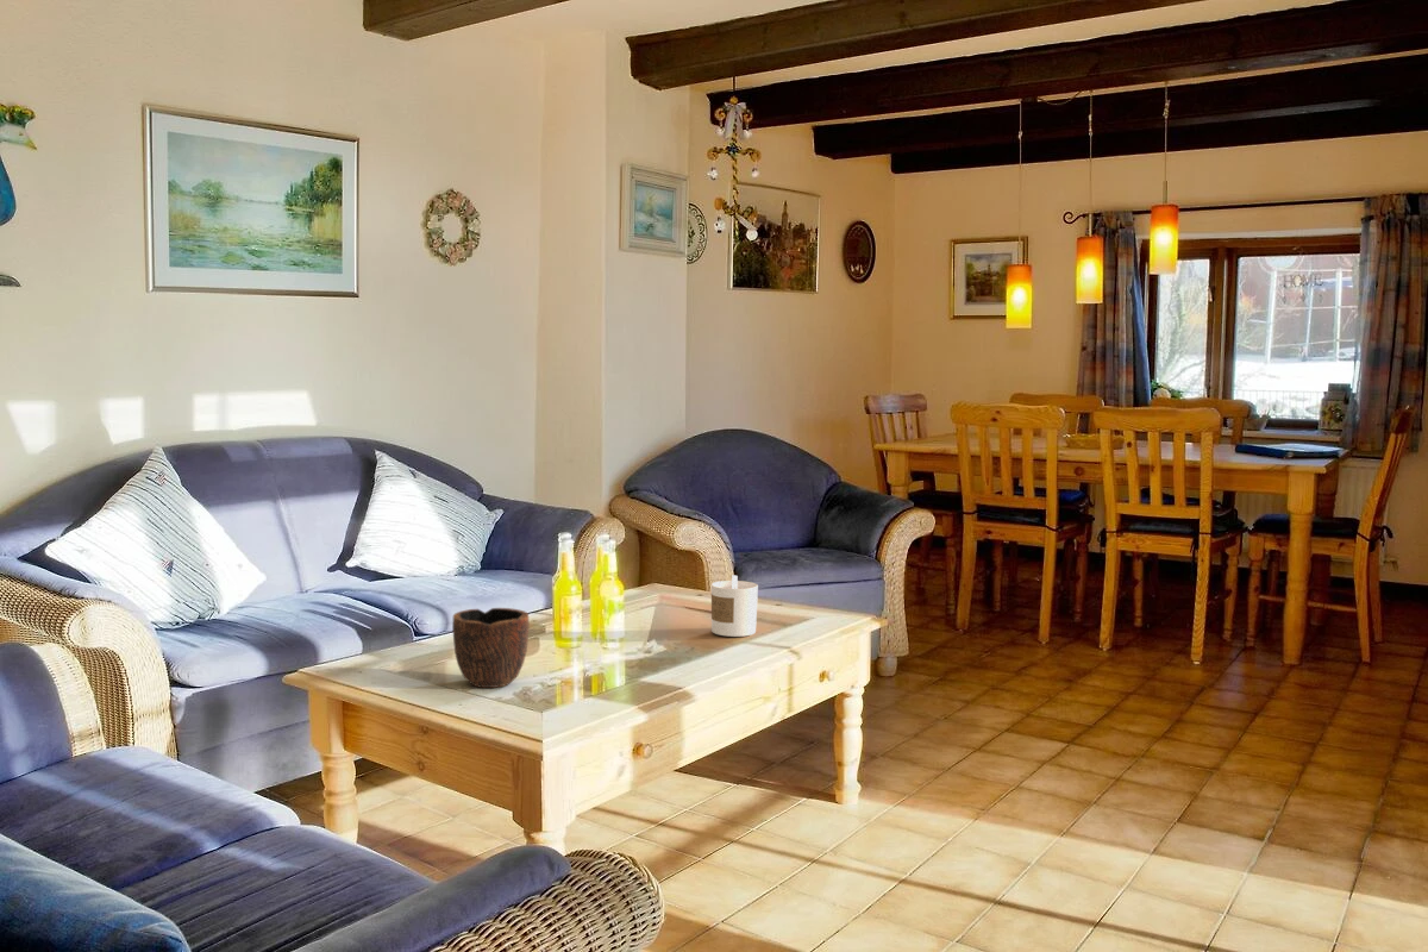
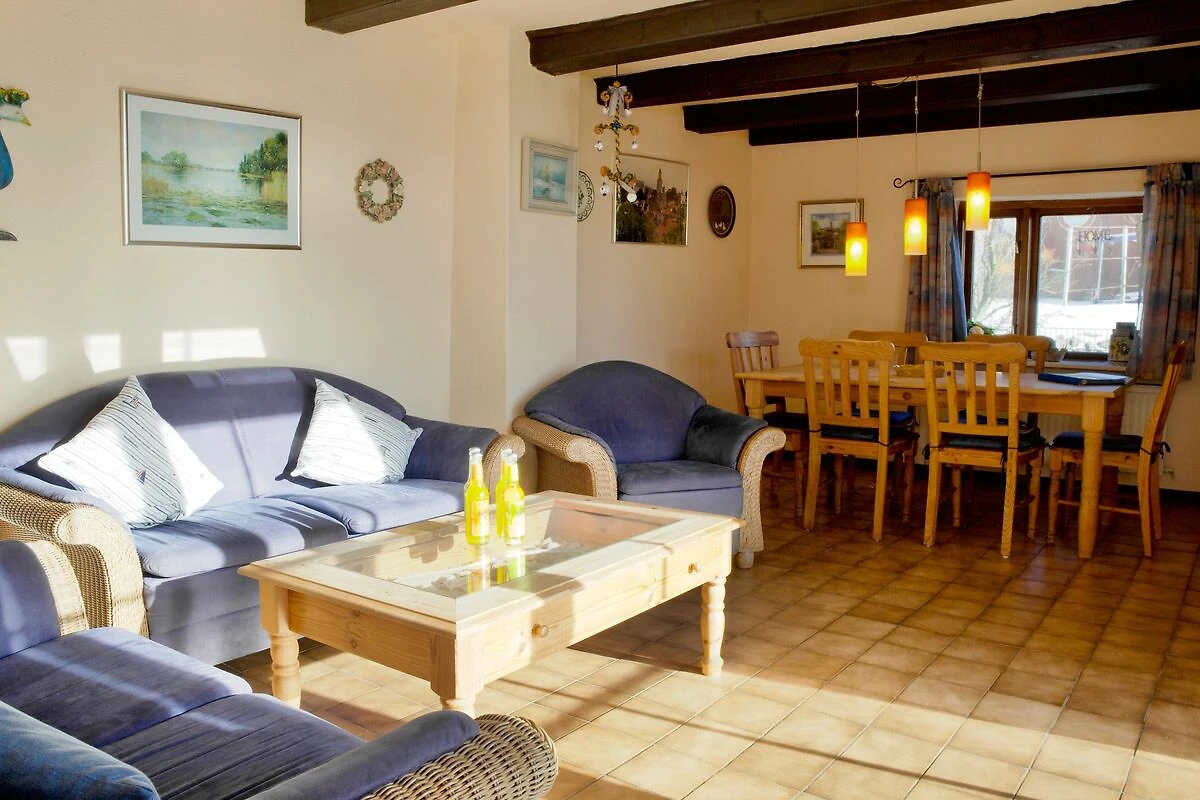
- bowl (490, 649)
- candle (734, 603)
